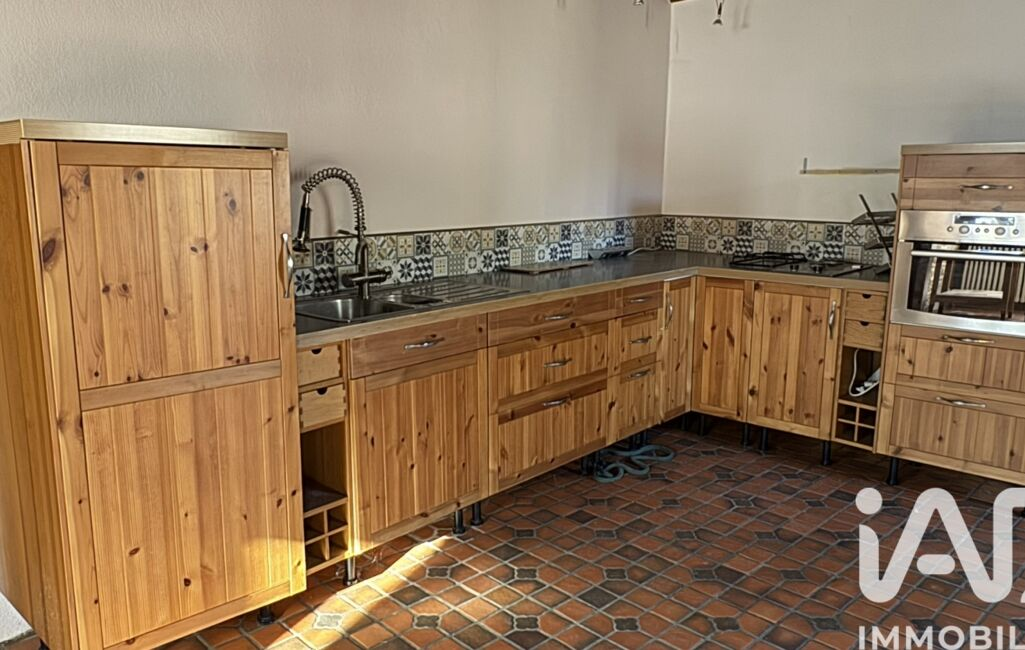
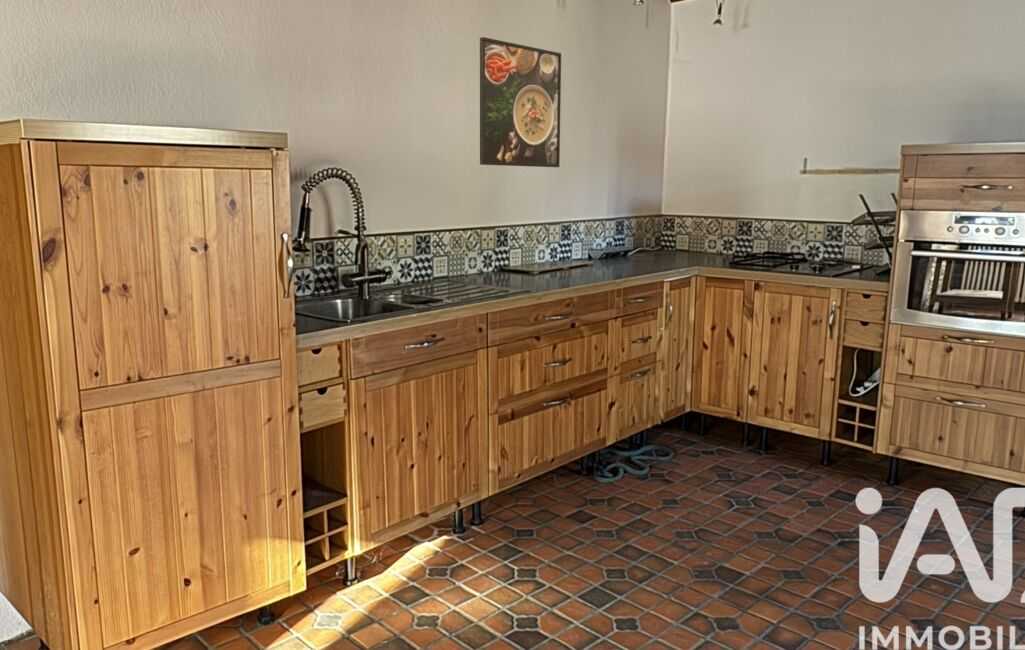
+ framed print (522, 106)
